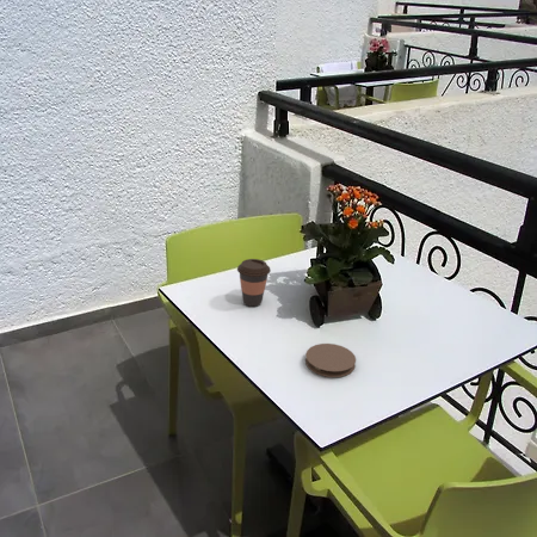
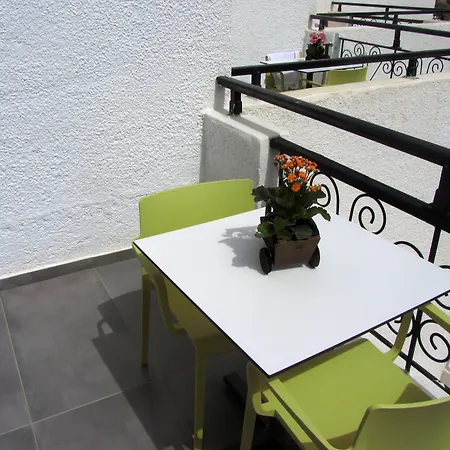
- coffee cup (253, 283)
- coaster (329, 359)
